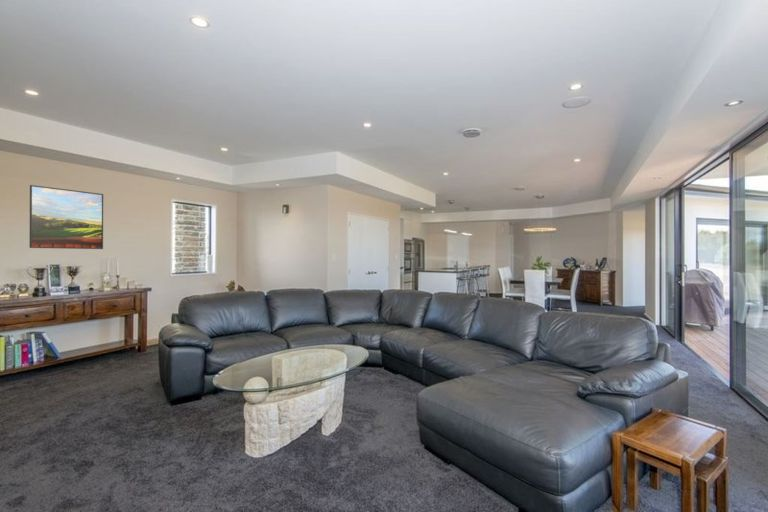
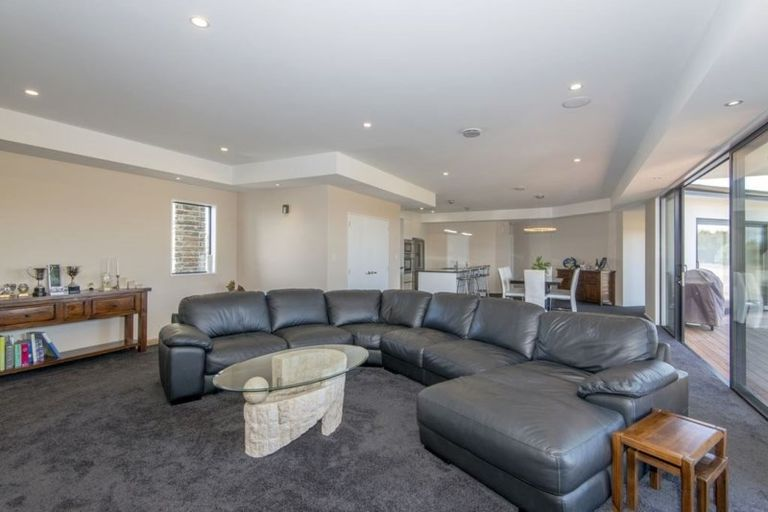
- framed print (68, 219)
